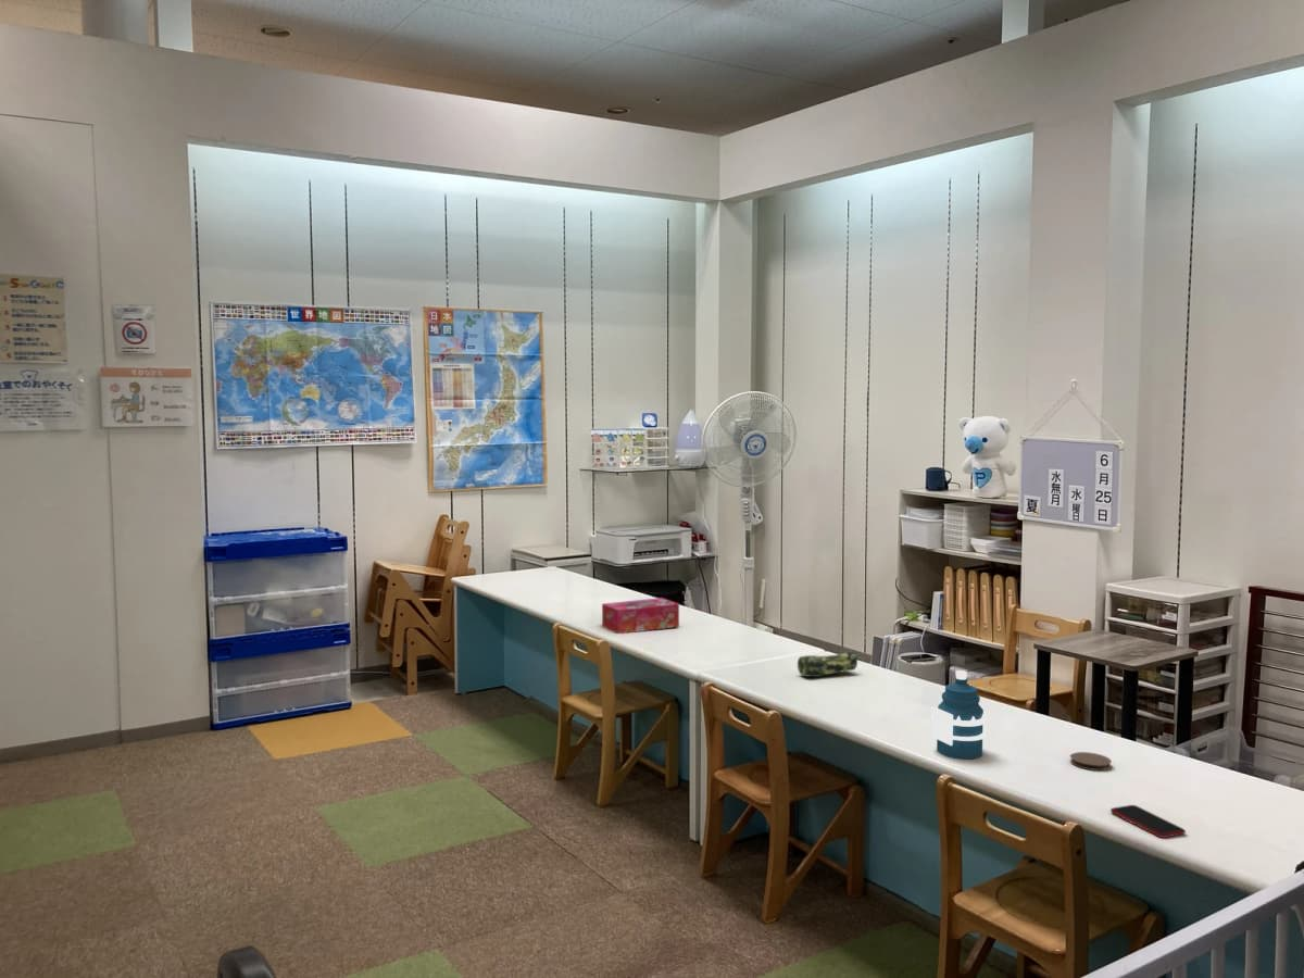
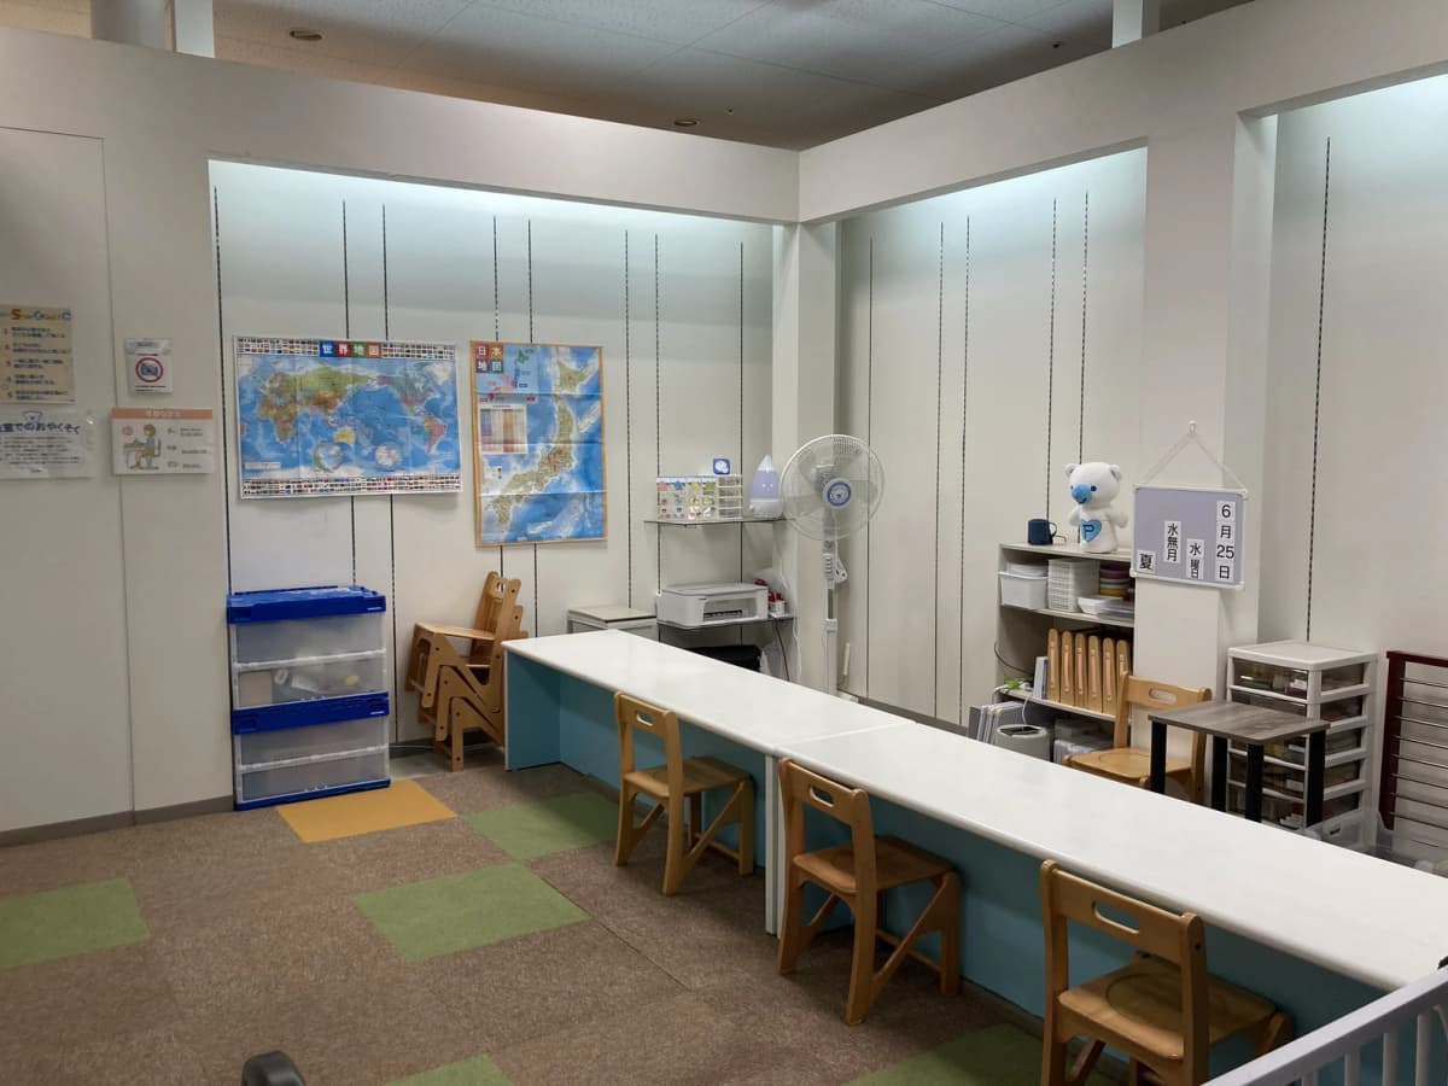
- water bottle (960, 711)
- pencil case (828, 663)
- smartphone (1146, 820)
- tissue box (640, 615)
- coaster (1090, 761)
